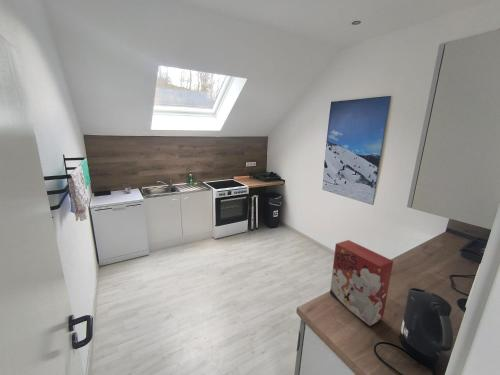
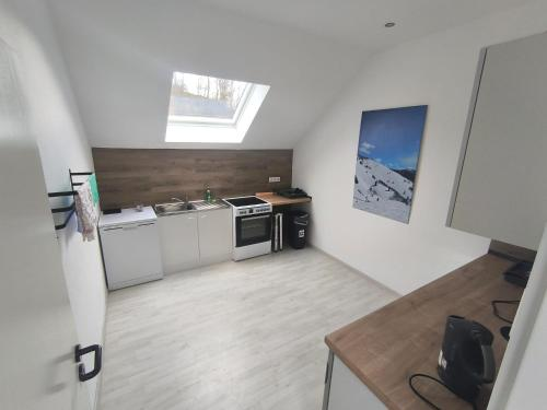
- cereal box (358, 279)
